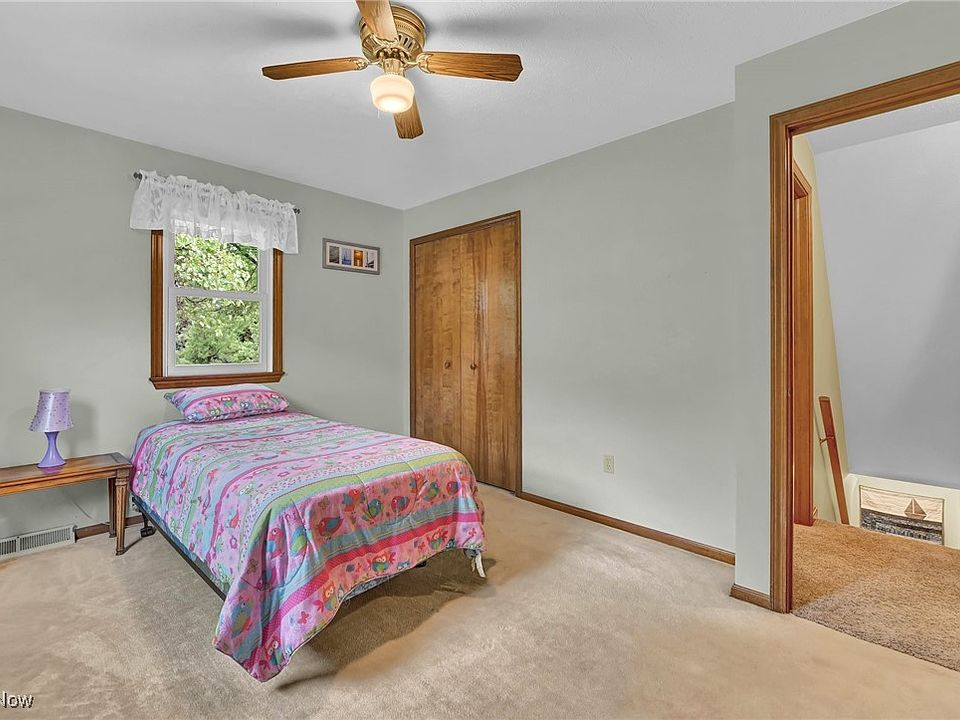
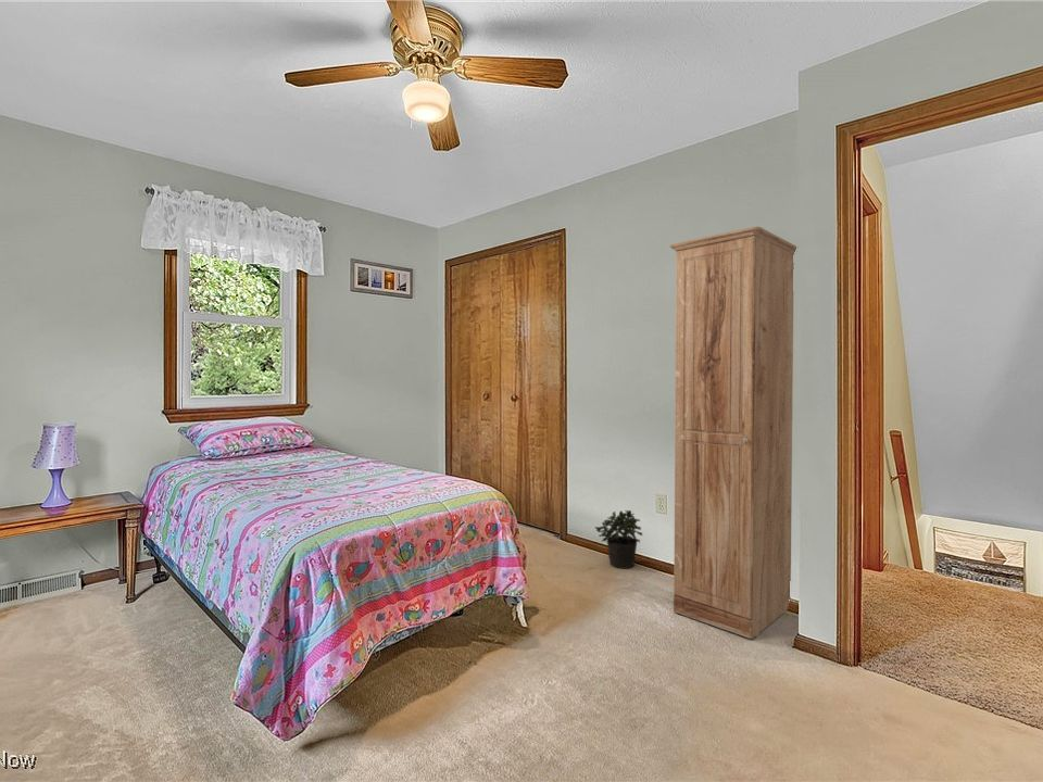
+ potted plant (624, 537)
+ cabinet (732, 429)
